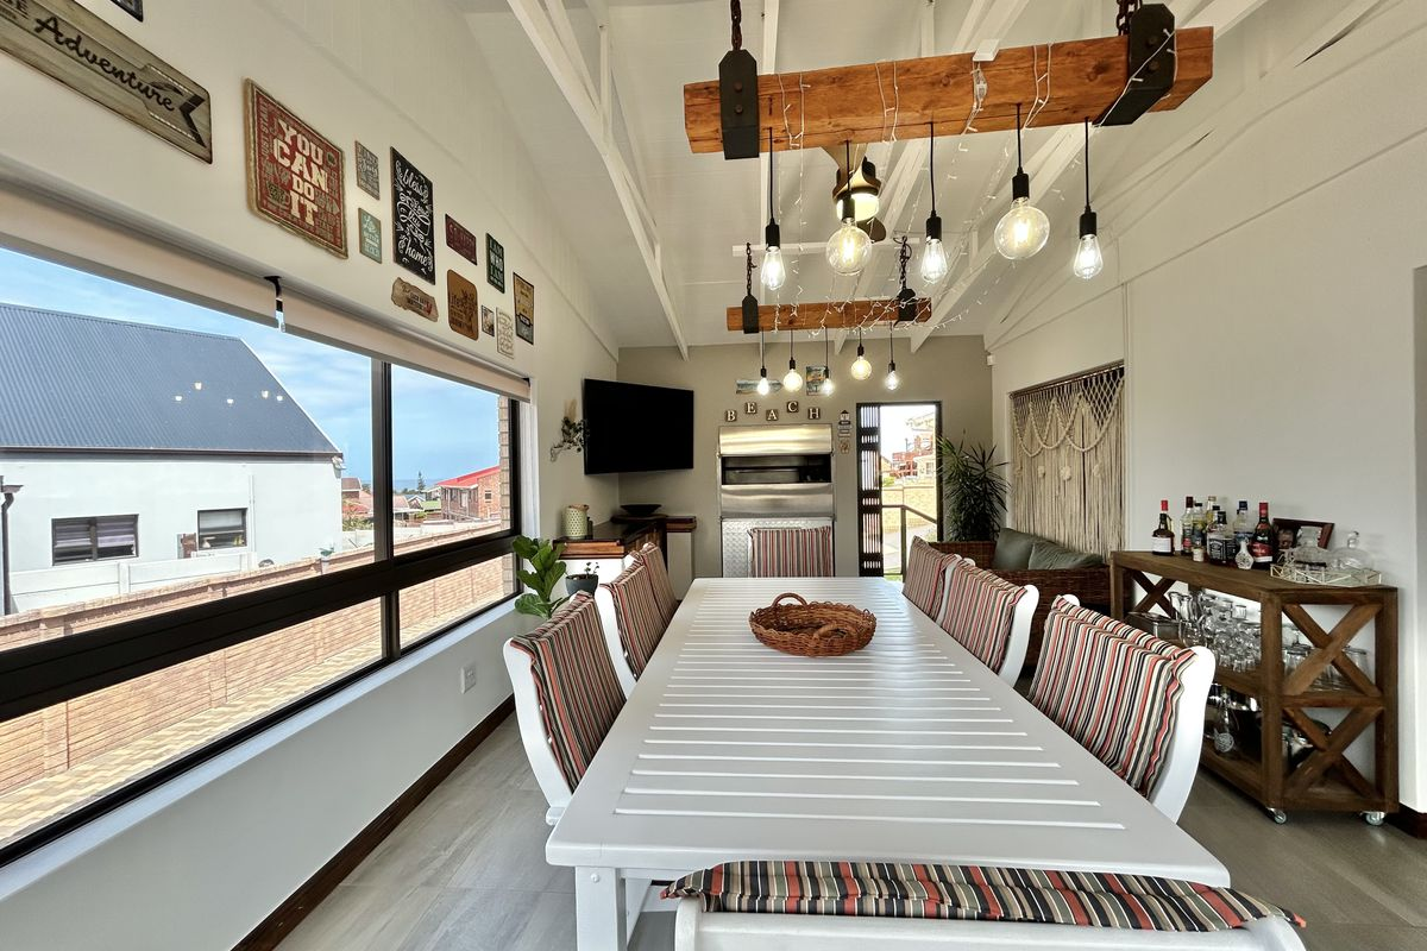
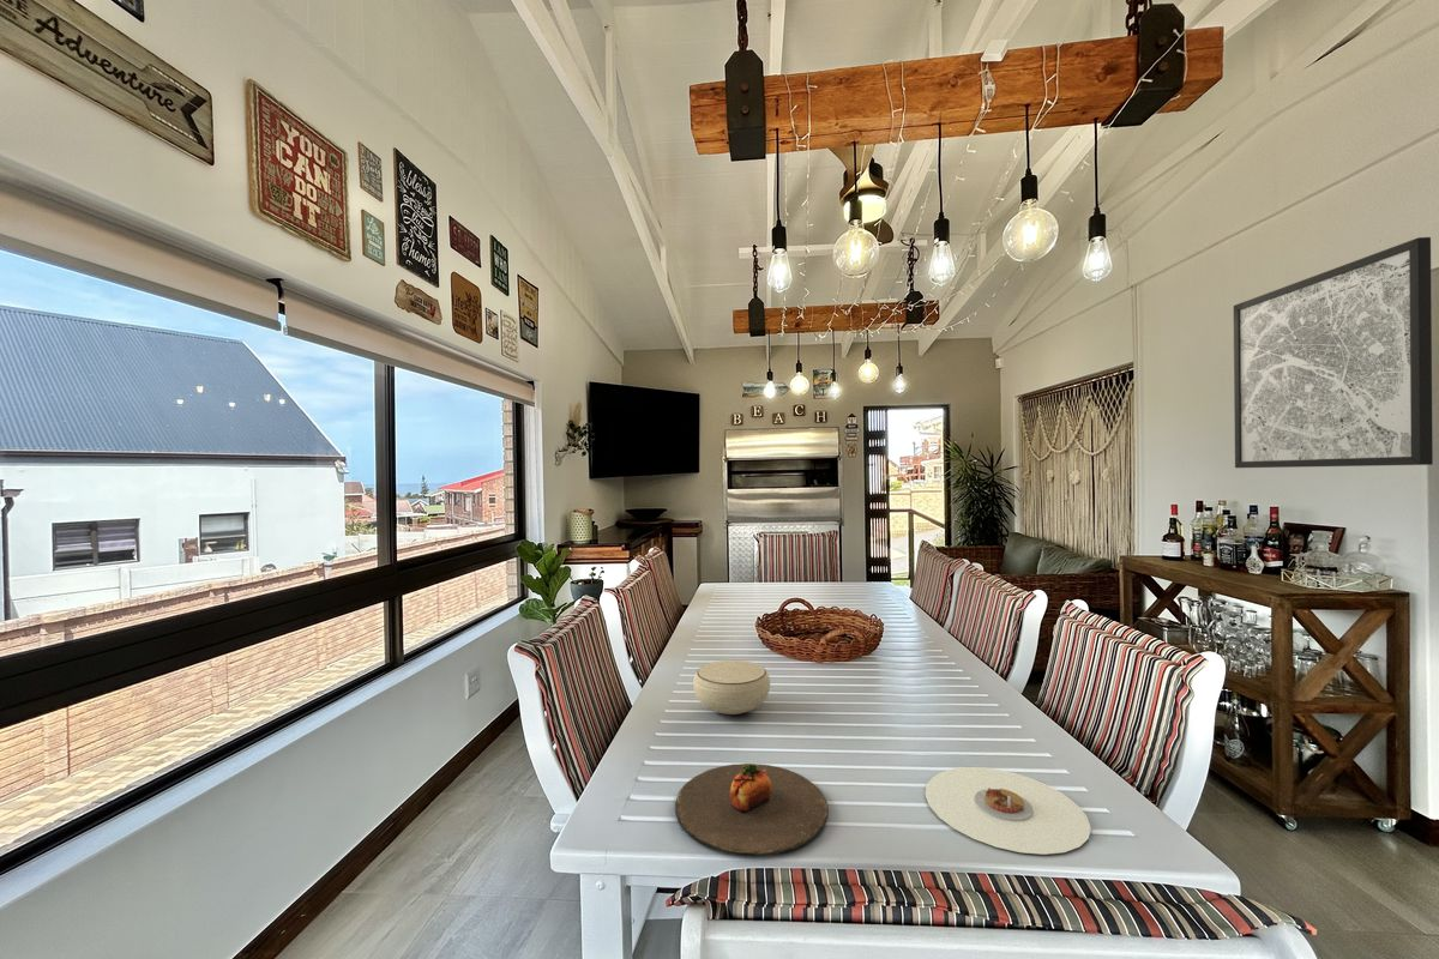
+ bowl (731, 689)
+ plate (1003, 798)
+ wall art (1315, 372)
+ plate (751, 784)
